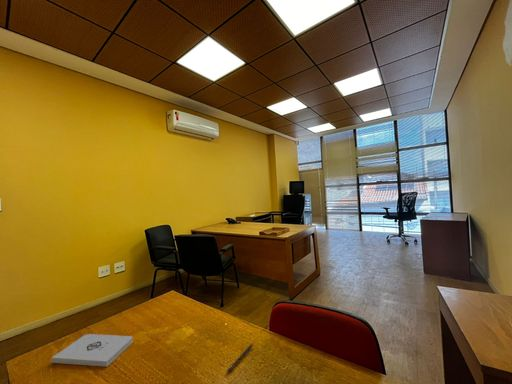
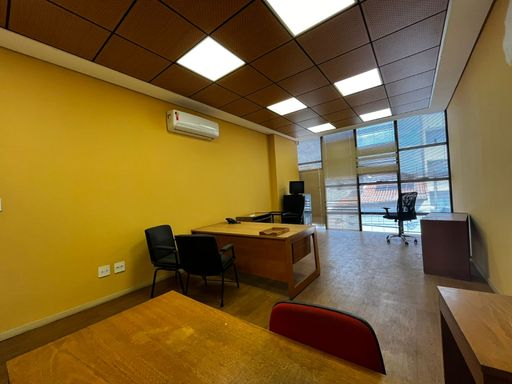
- notepad (95, 348)
- pen (240, 357)
